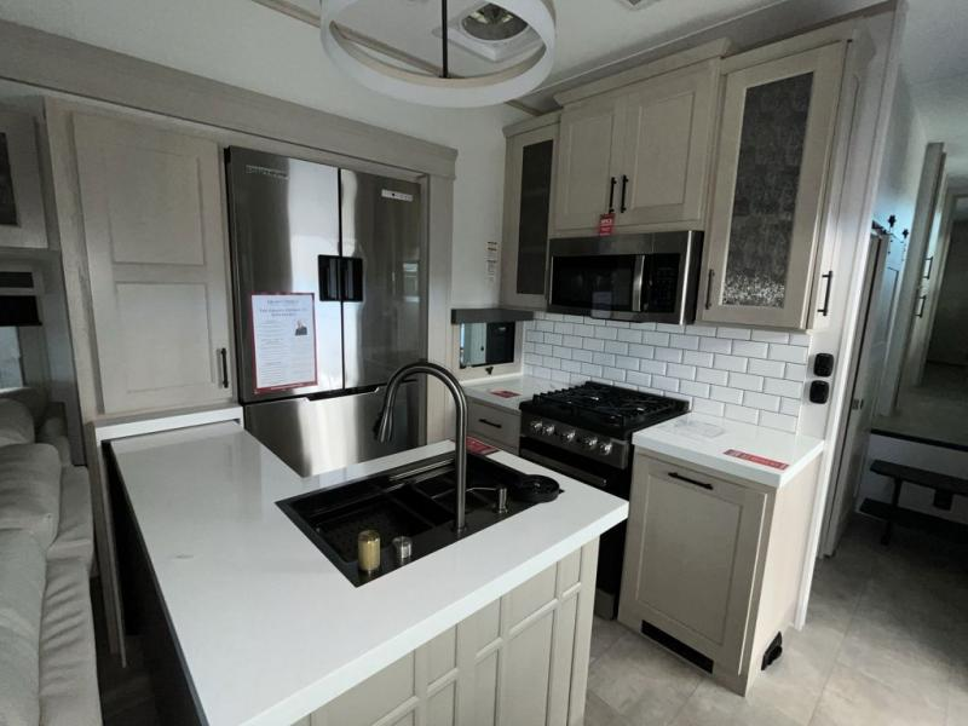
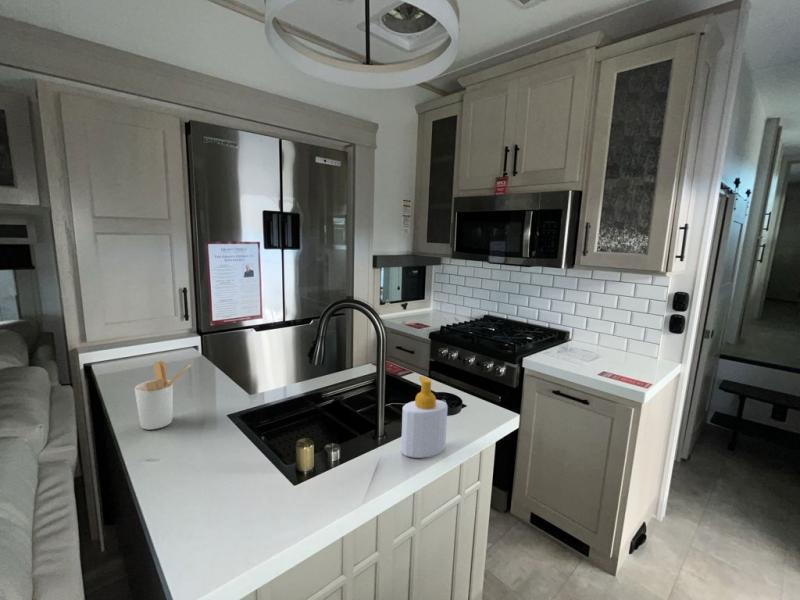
+ utensil holder (164, 394)
+ soap bottle (424, 415)
